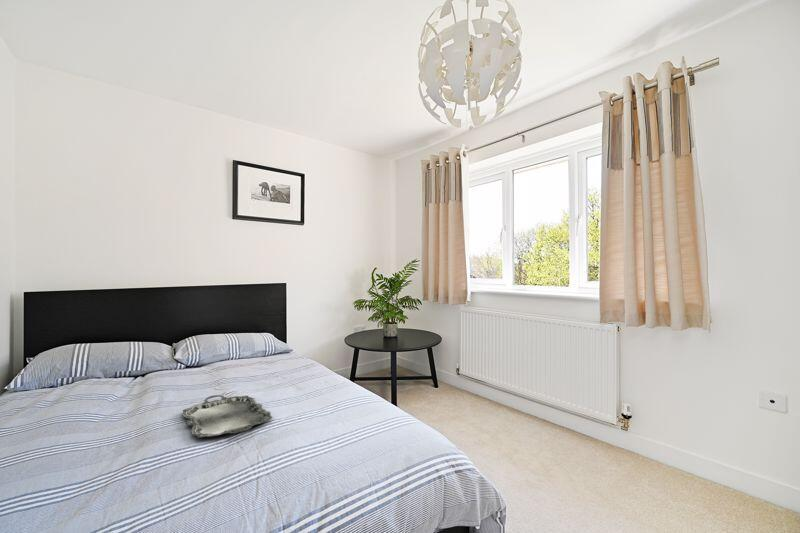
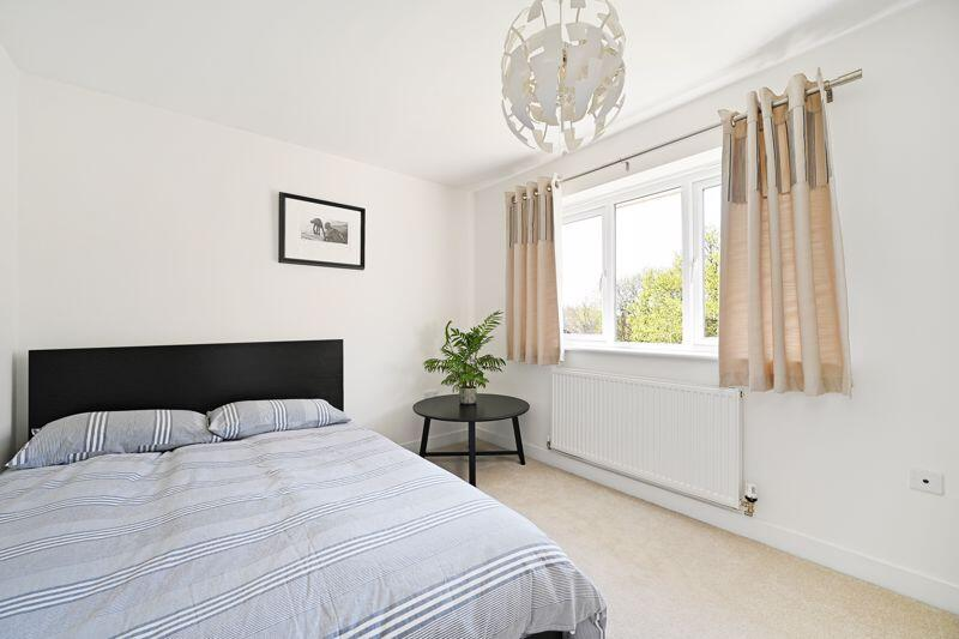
- serving tray (226, 413)
